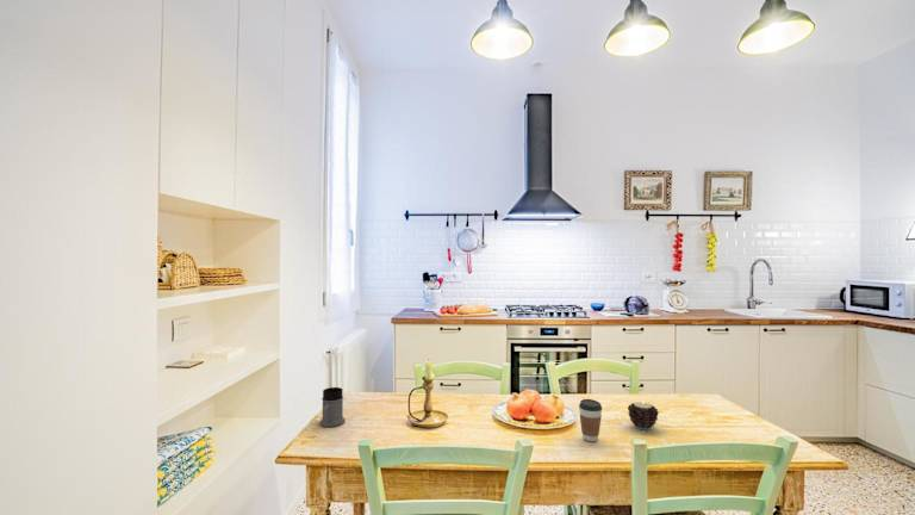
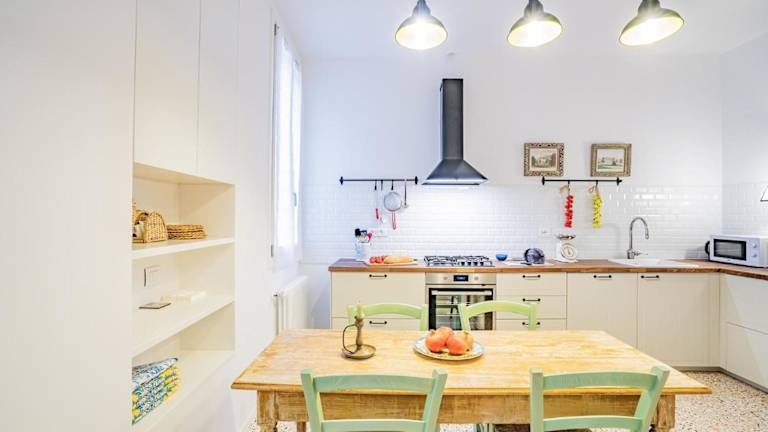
- coffee cup (590, 420)
- candle (642, 414)
- mug (330, 408)
